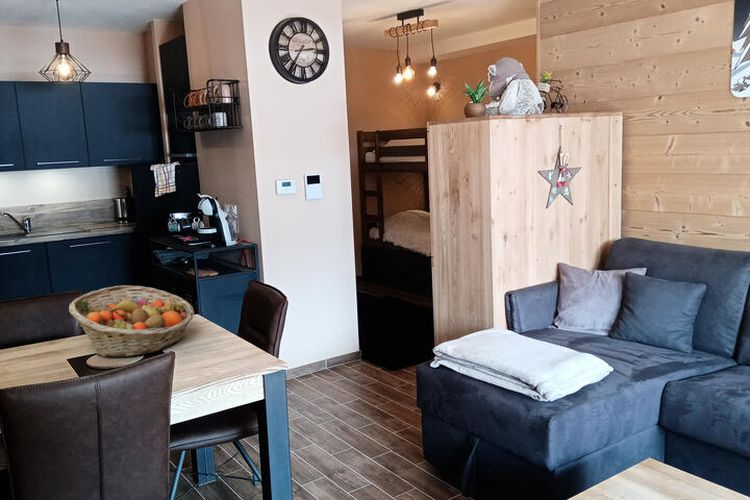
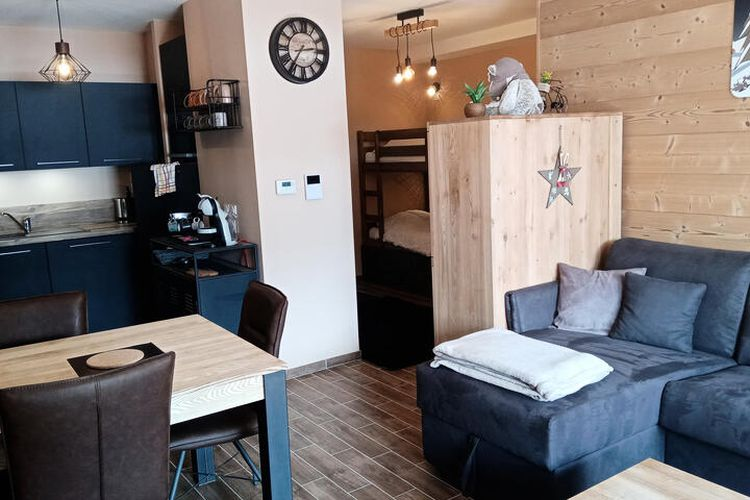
- fruit basket (134, 318)
